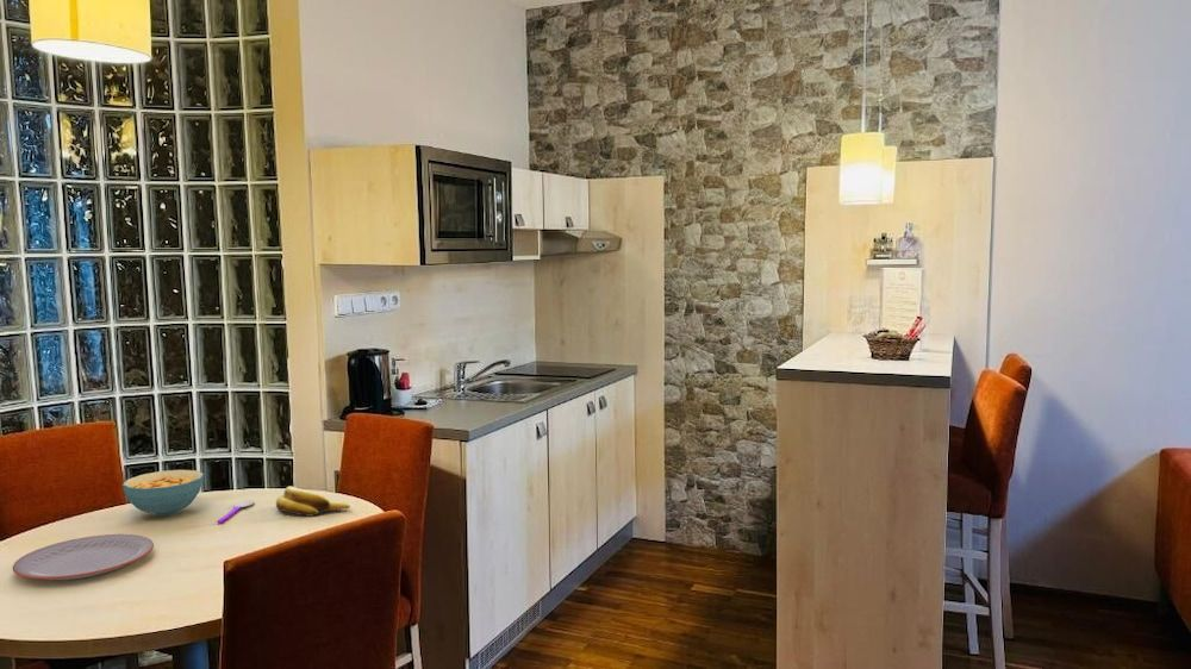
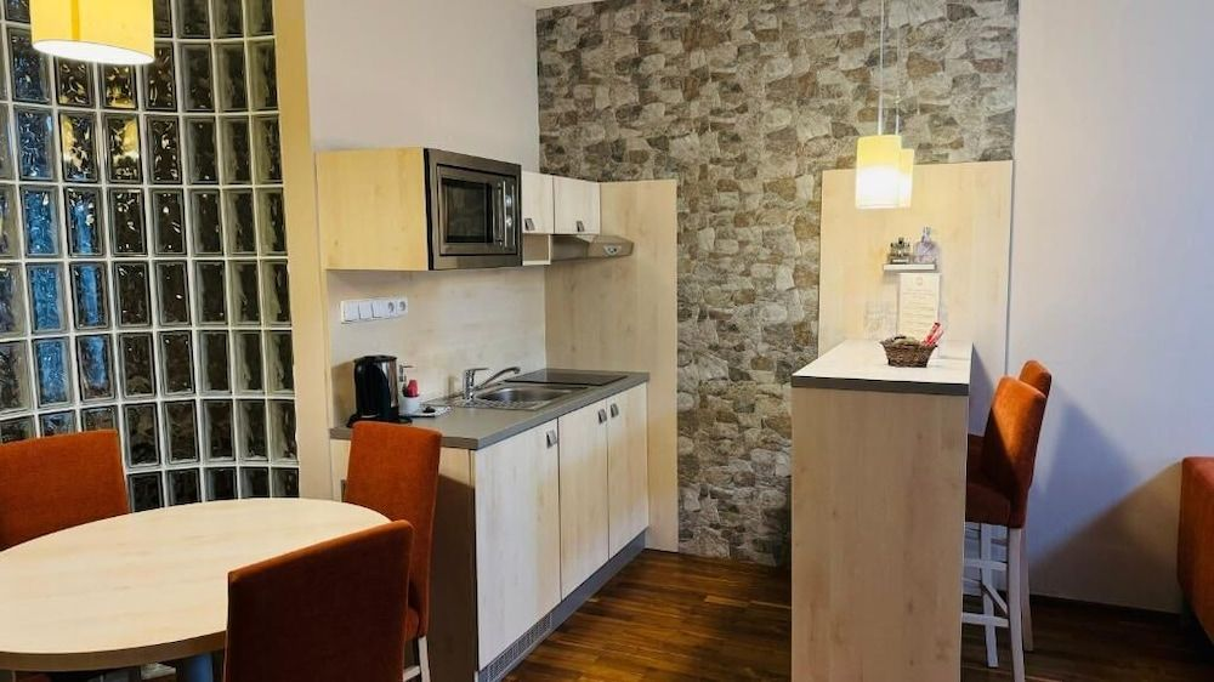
- banana (312, 495)
- plate (86, 558)
- spoon (235, 509)
- cereal bowl (164, 495)
